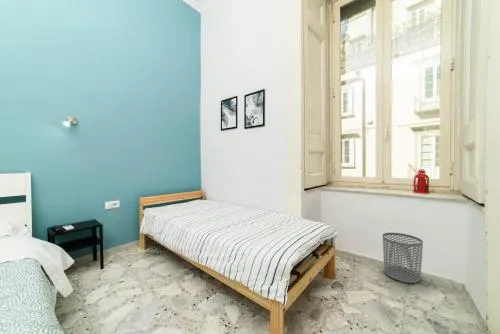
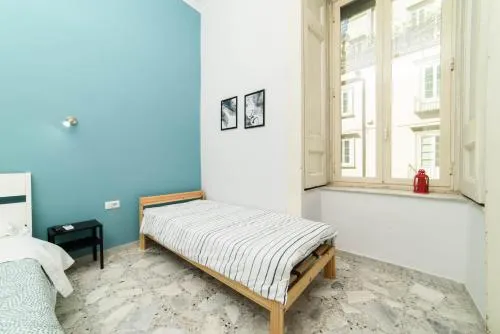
- waste bin (401, 256)
